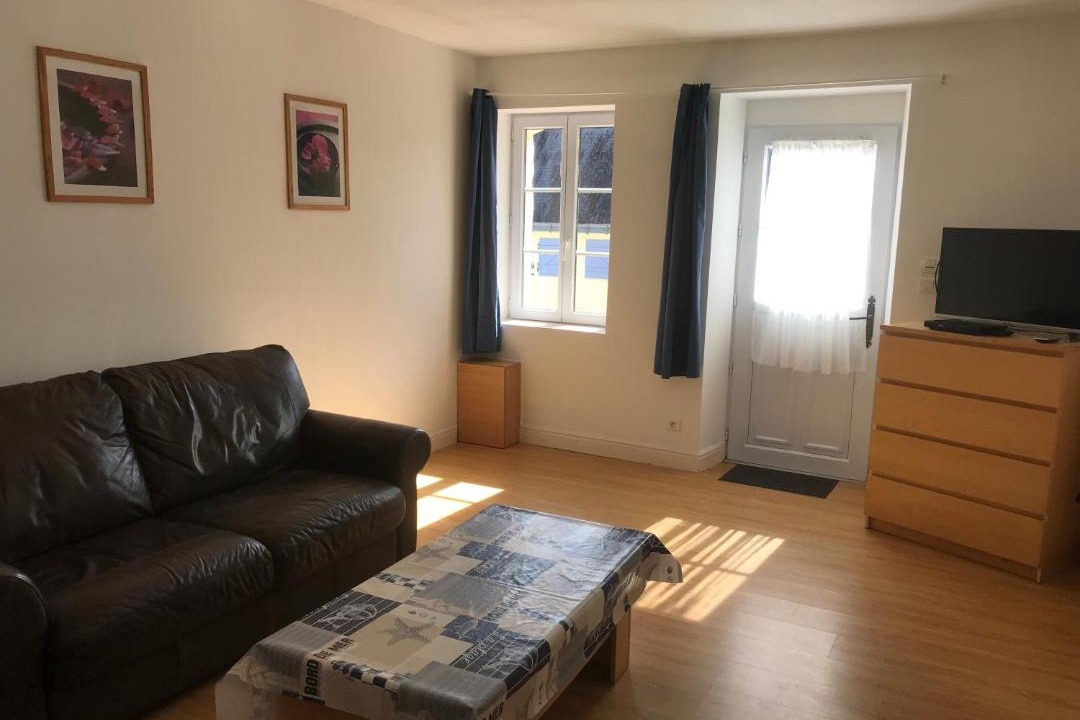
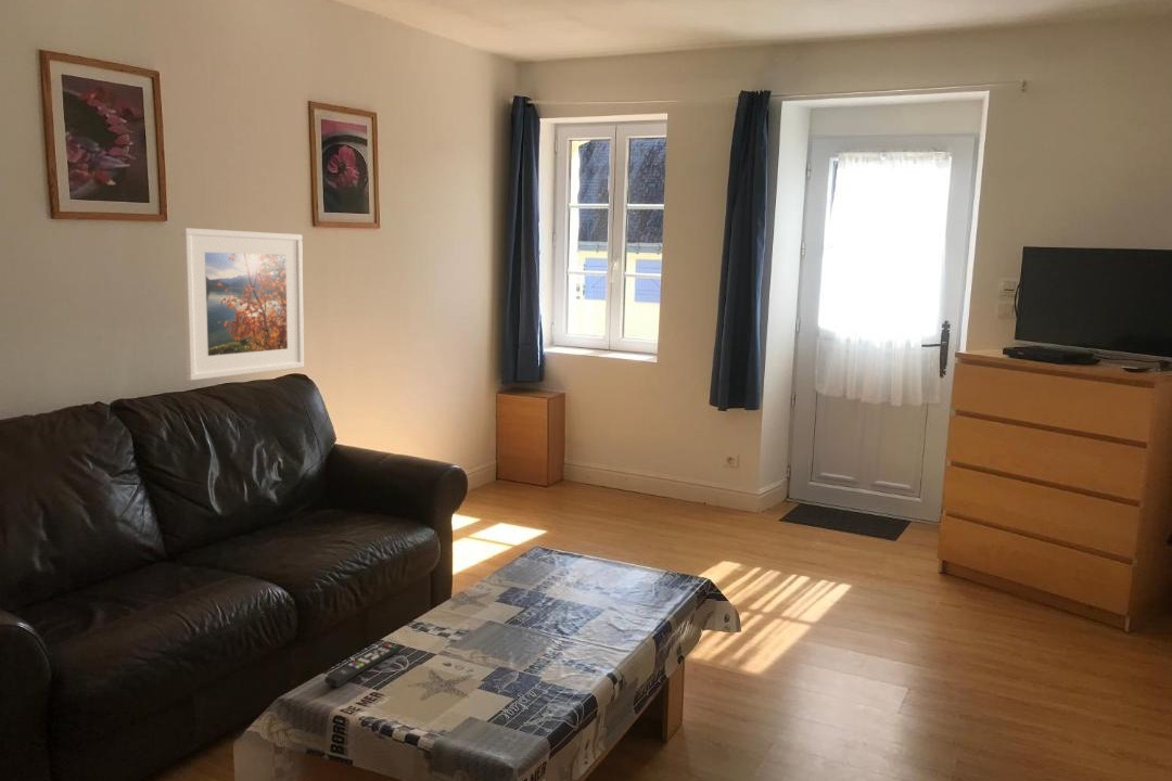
+ remote control (364, 663)
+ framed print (247, 303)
